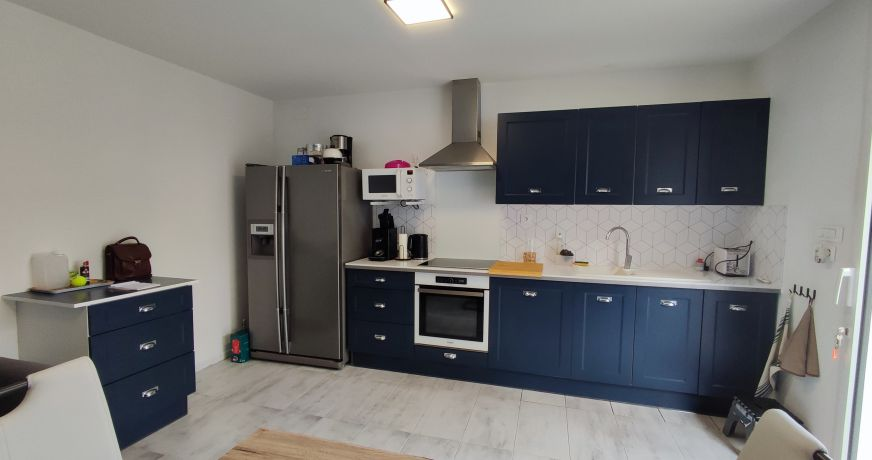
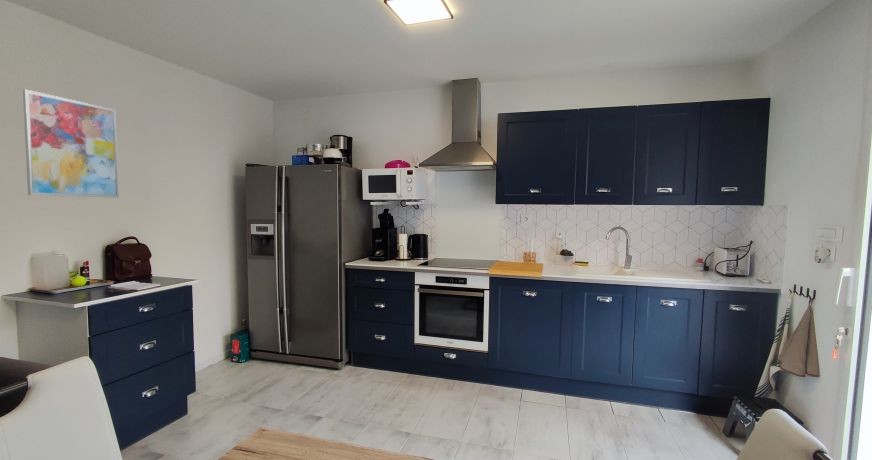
+ wall art (75, 149)
